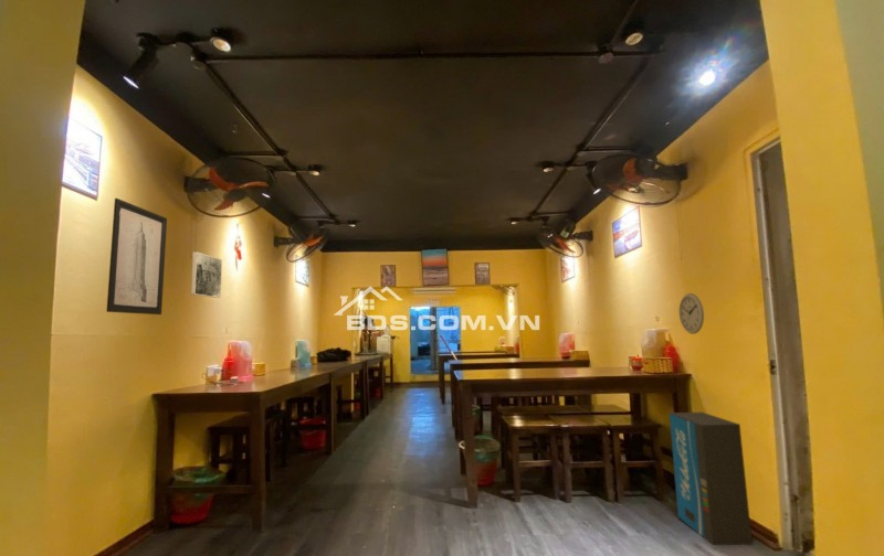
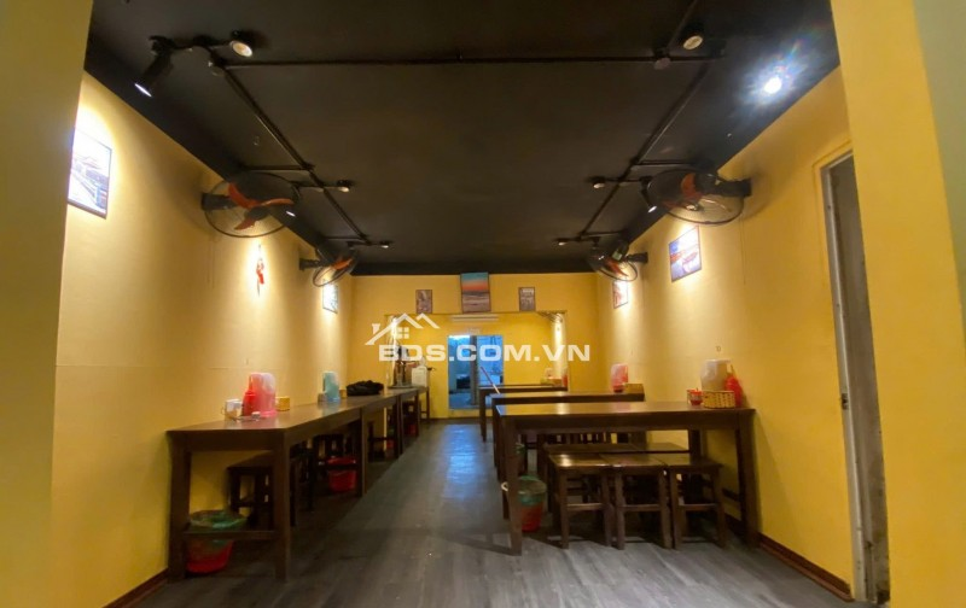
- wall art (139, 260)
- air purifier (707, 473)
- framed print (207, 276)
- wall clock (690, 313)
